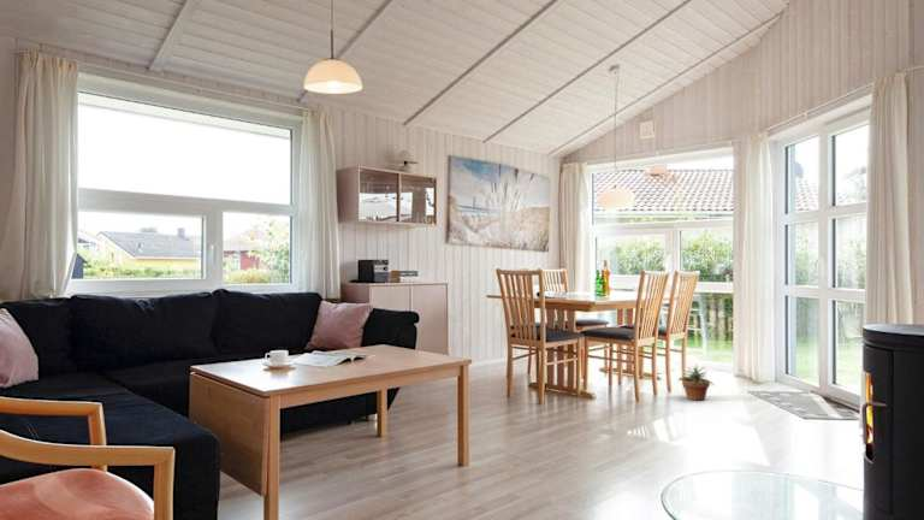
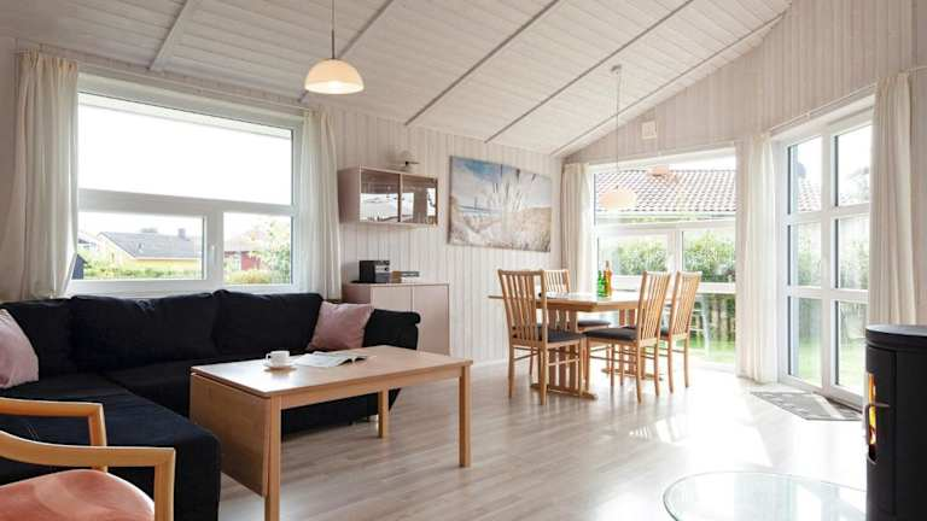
- potted plant (697, 382)
